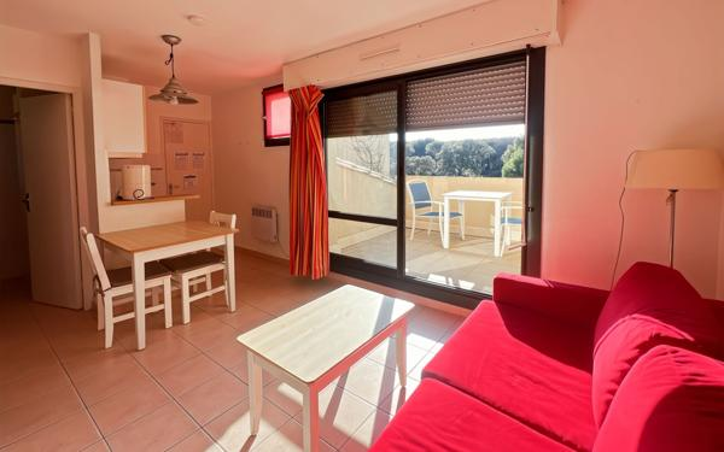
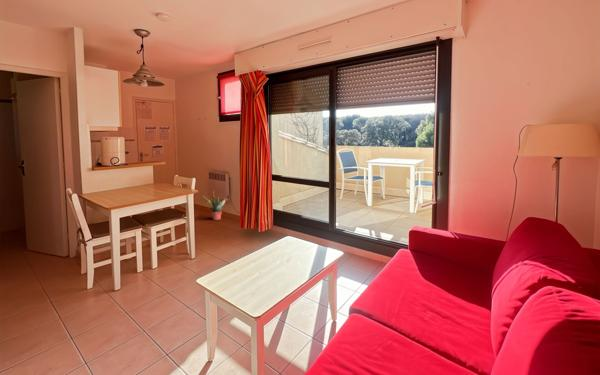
+ potted plant (214, 205)
